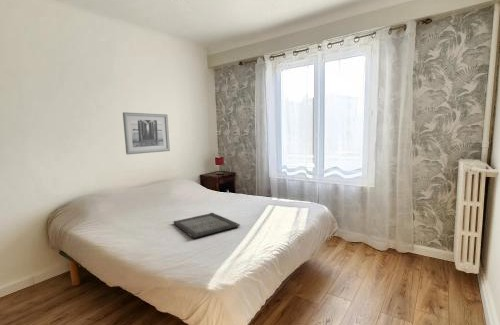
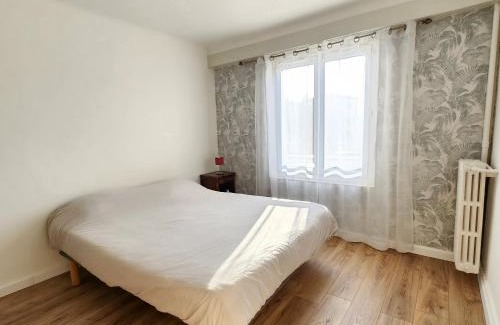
- wall art (148, 133)
- serving tray (205, 223)
